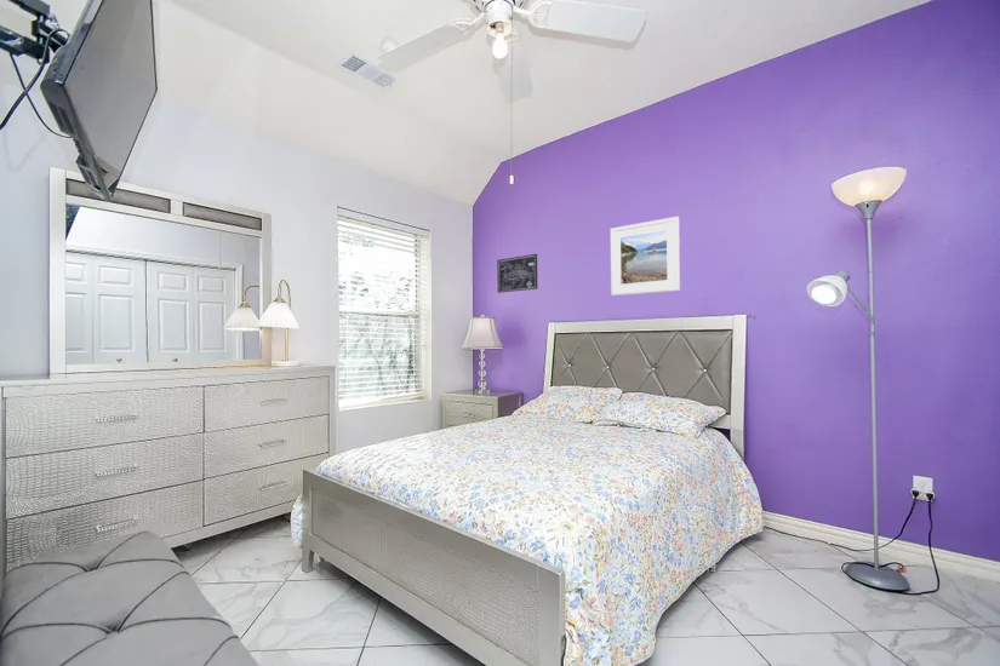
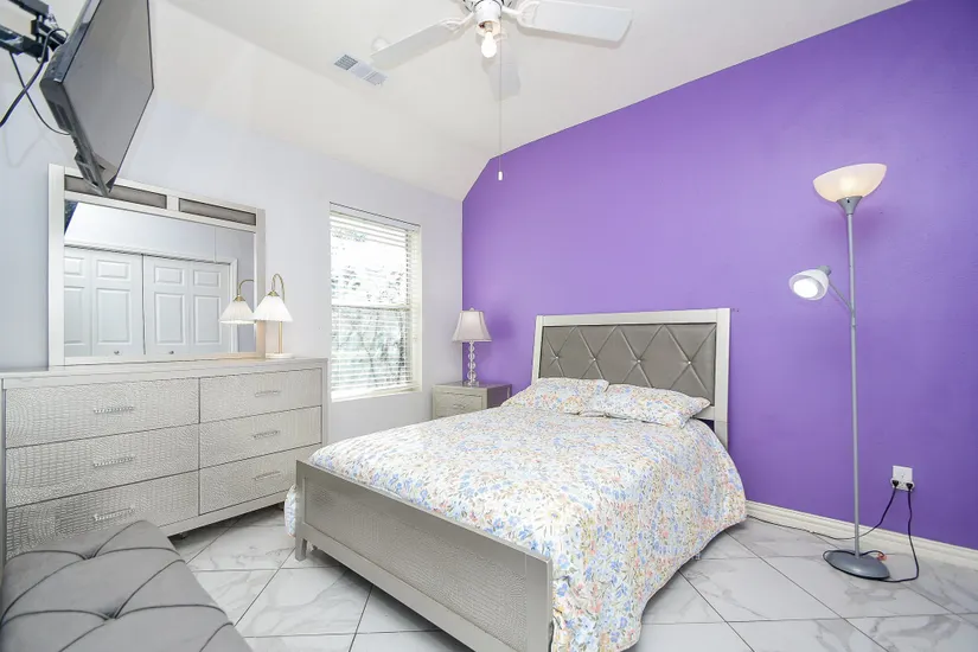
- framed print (642, 258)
- wall art (516, 274)
